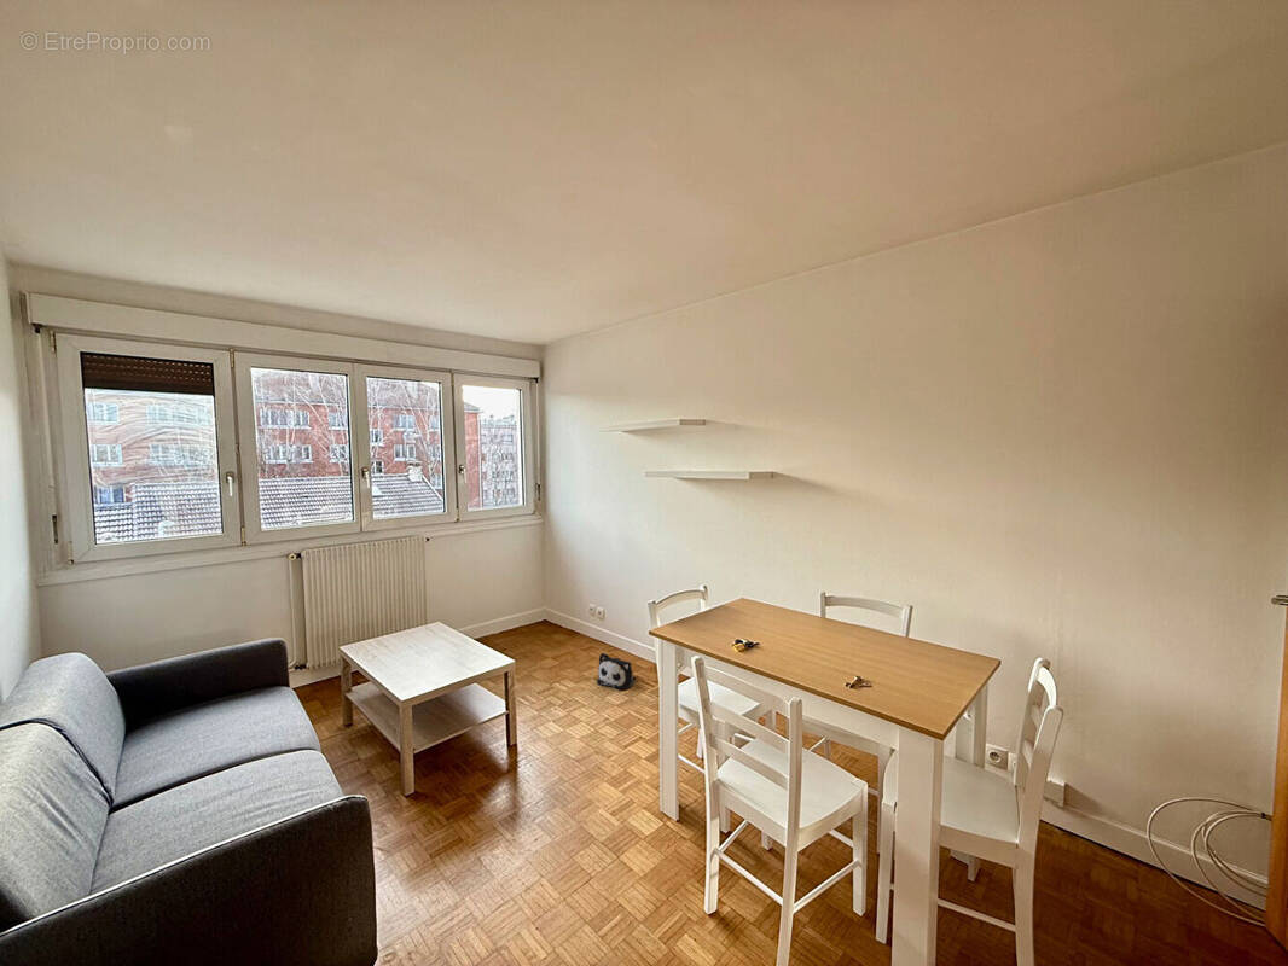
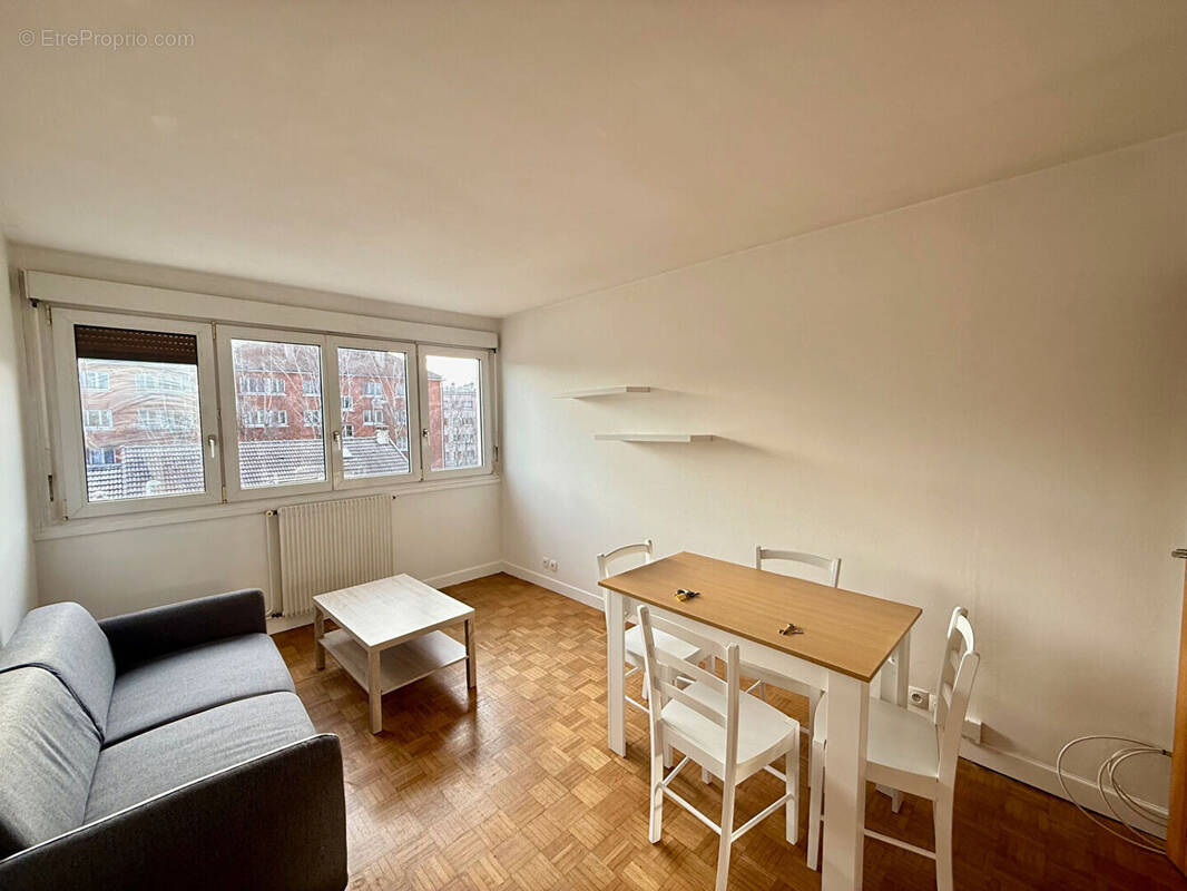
- plush toy (619, 664)
